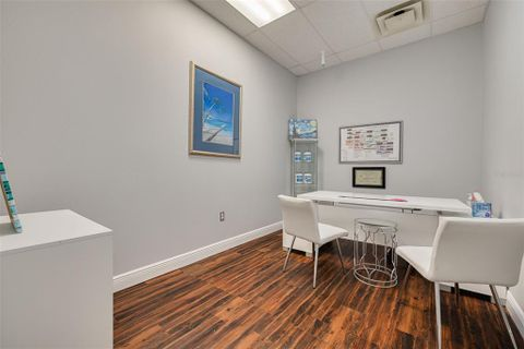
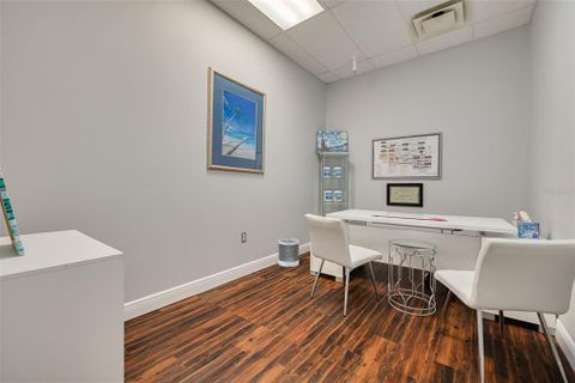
+ wastebasket (289, 251)
